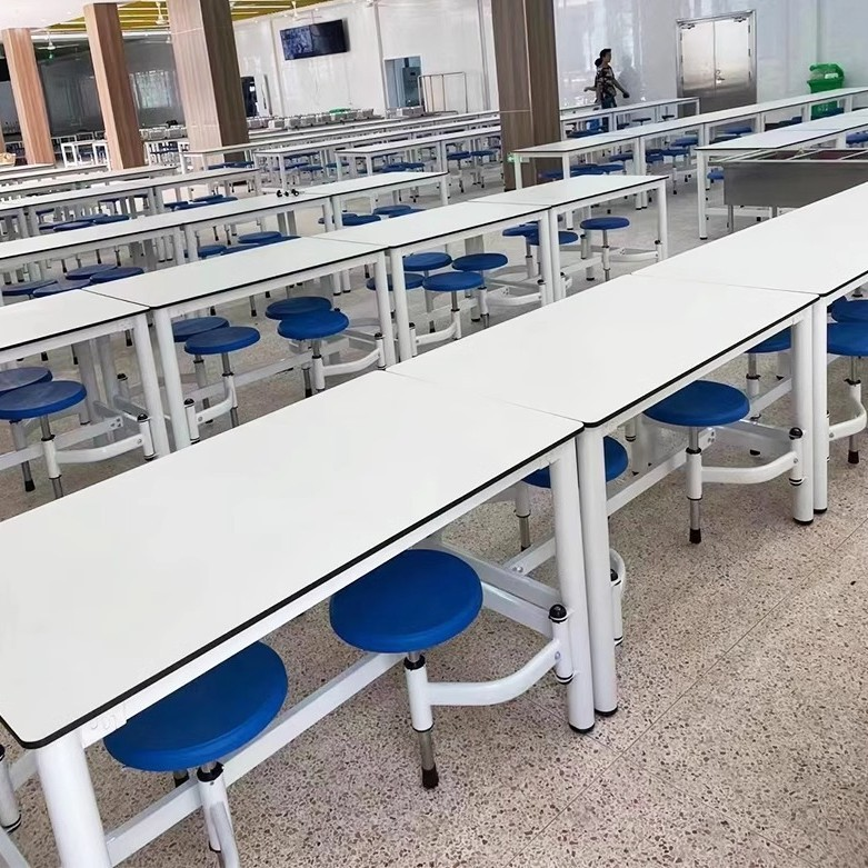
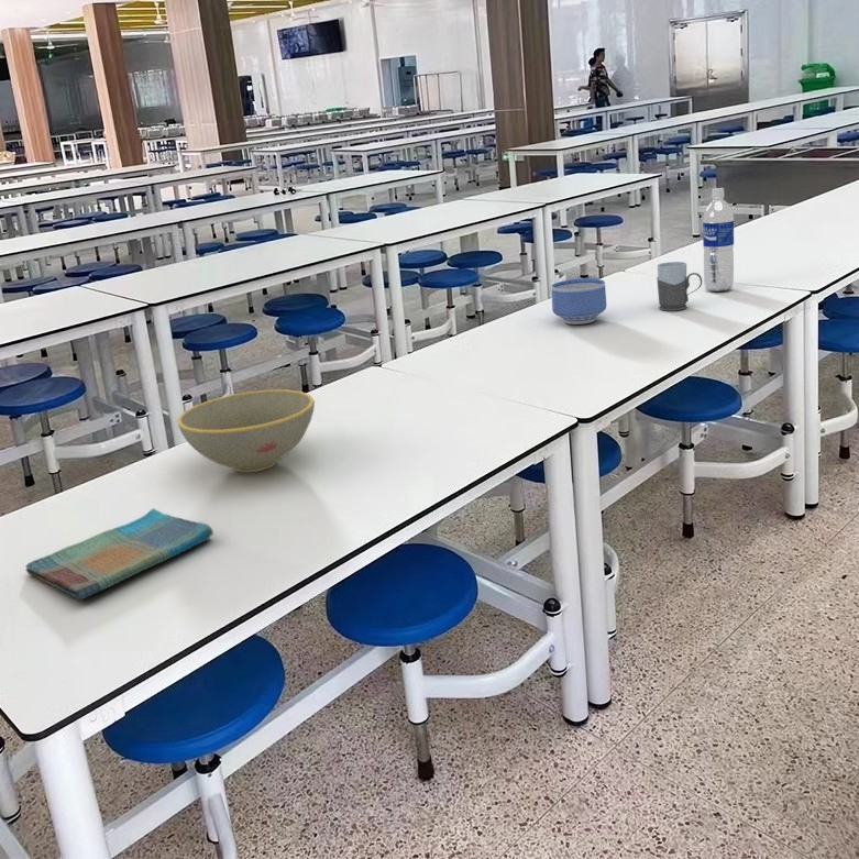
+ dish towel (121, 549)
+ water bottle (718, 240)
+ mug (680, 286)
+ bowl (579, 301)
+ bowl (251, 437)
